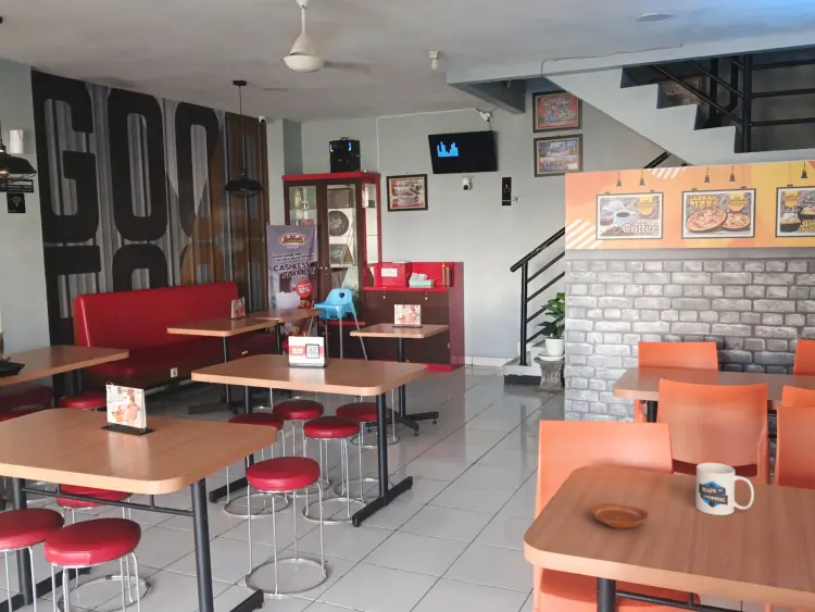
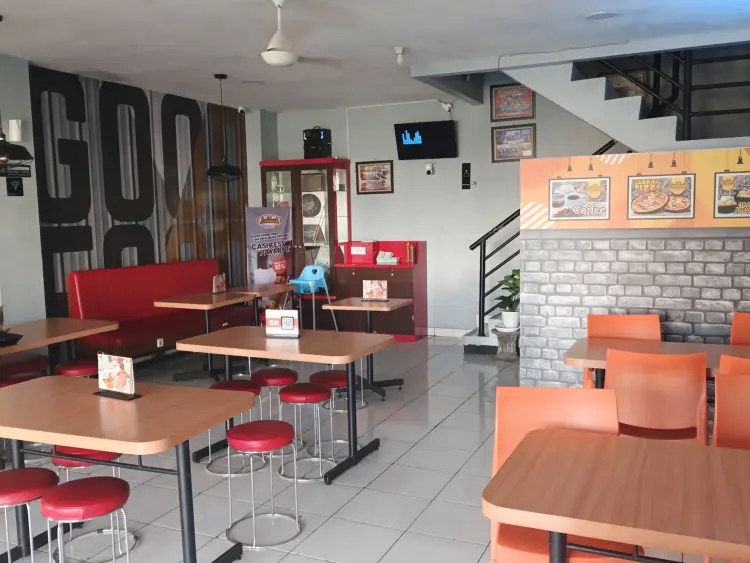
- plate (618, 516)
- mug (720, 489)
